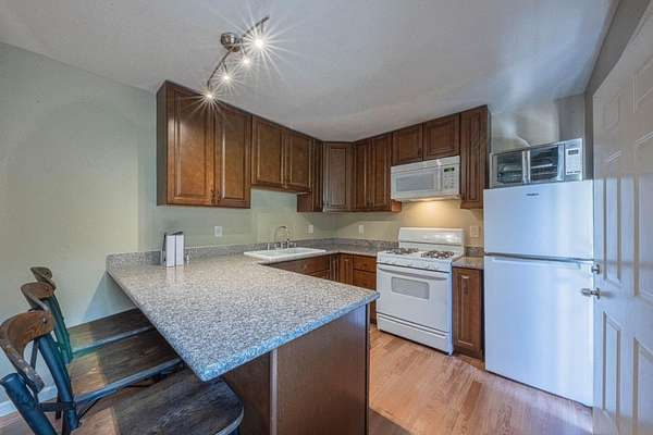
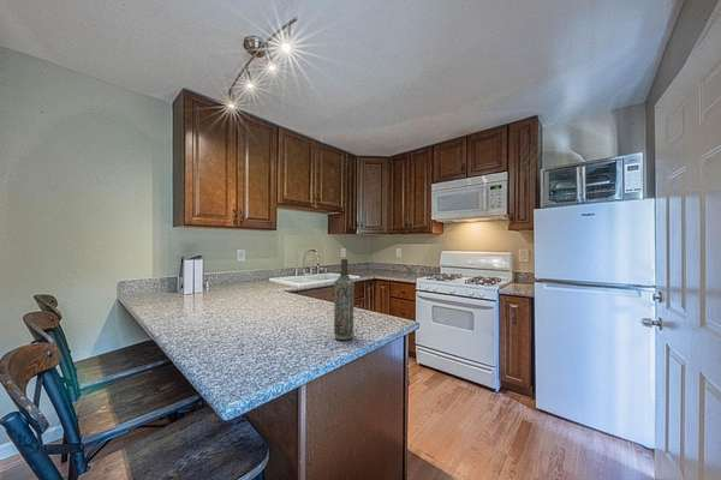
+ bottle (344, 298)
